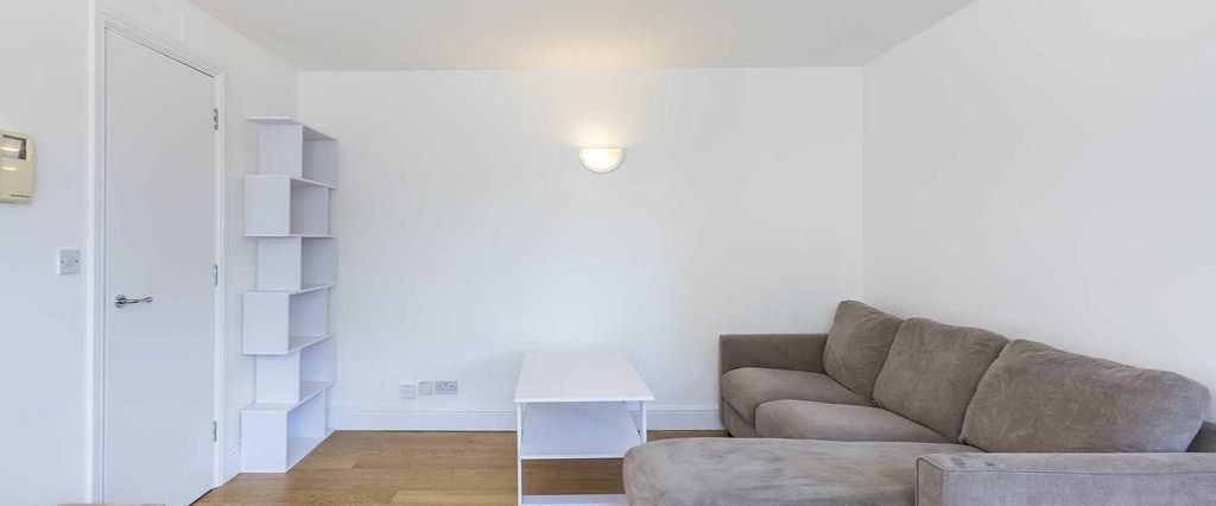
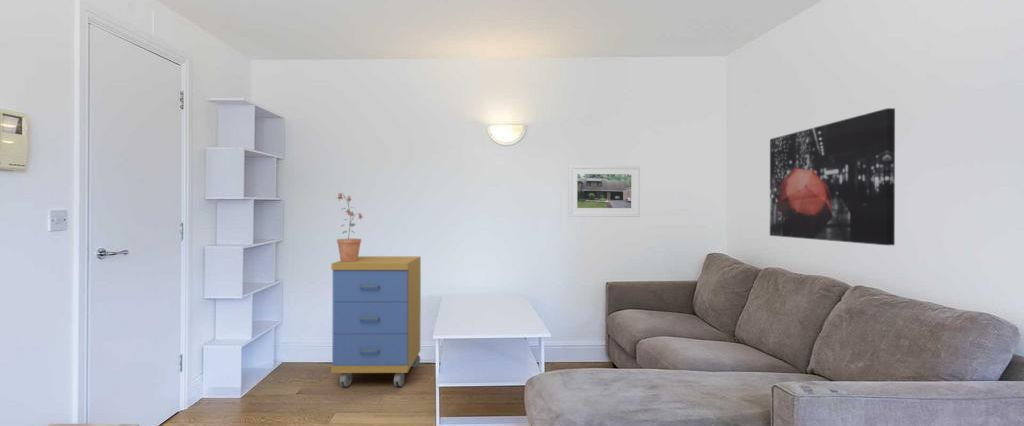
+ storage cabinet (379, 318)
+ potted plant (350, 226)
+ wall art (821, 183)
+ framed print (604, 191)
